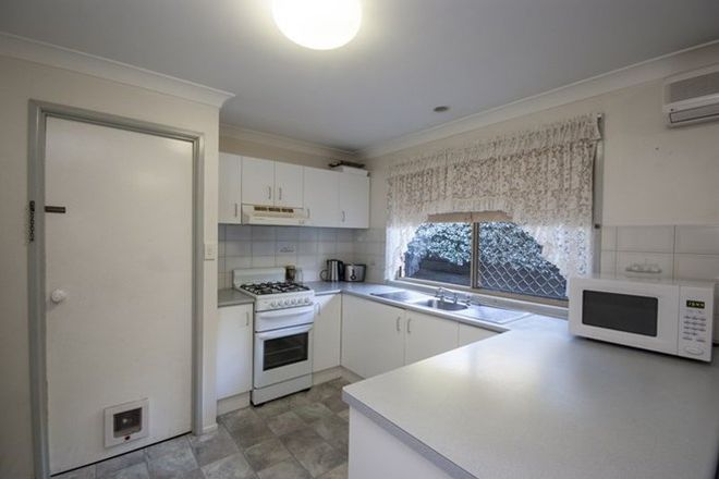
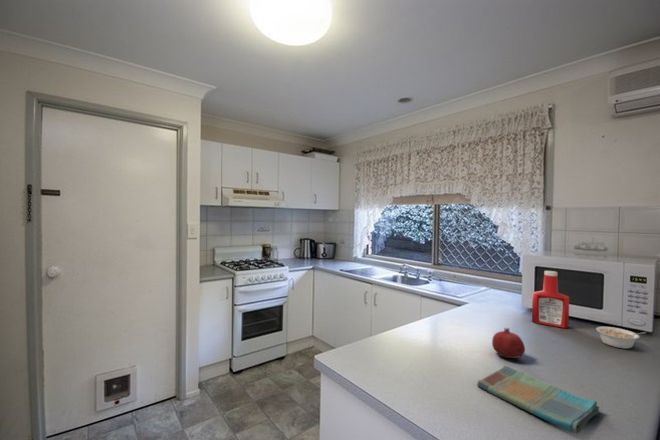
+ fruit (507, 342)
+ legume (617, 336)
+ dish towel (534, 394)
+ soap bottle (550, 297)
